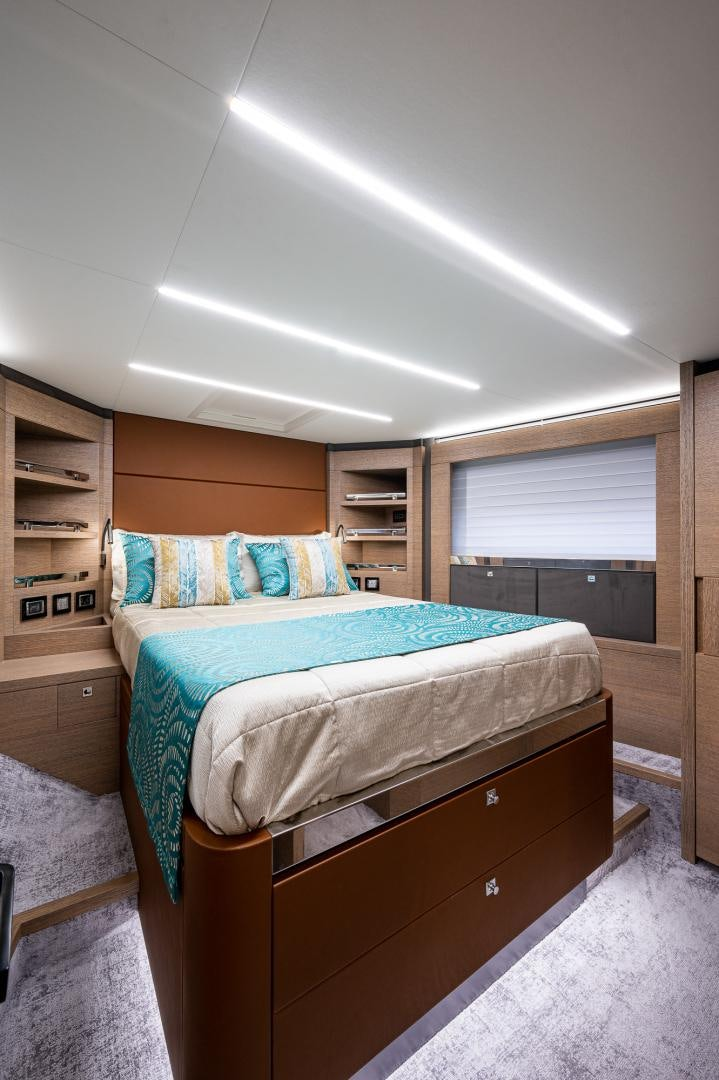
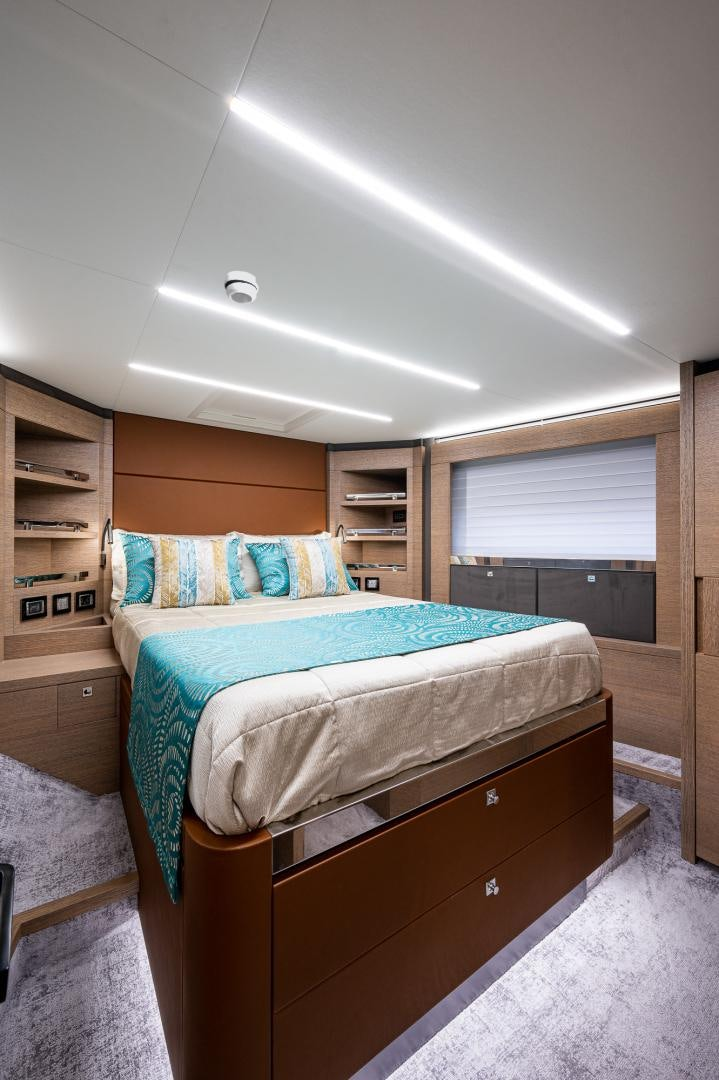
+ smoke detector (241, 288)
